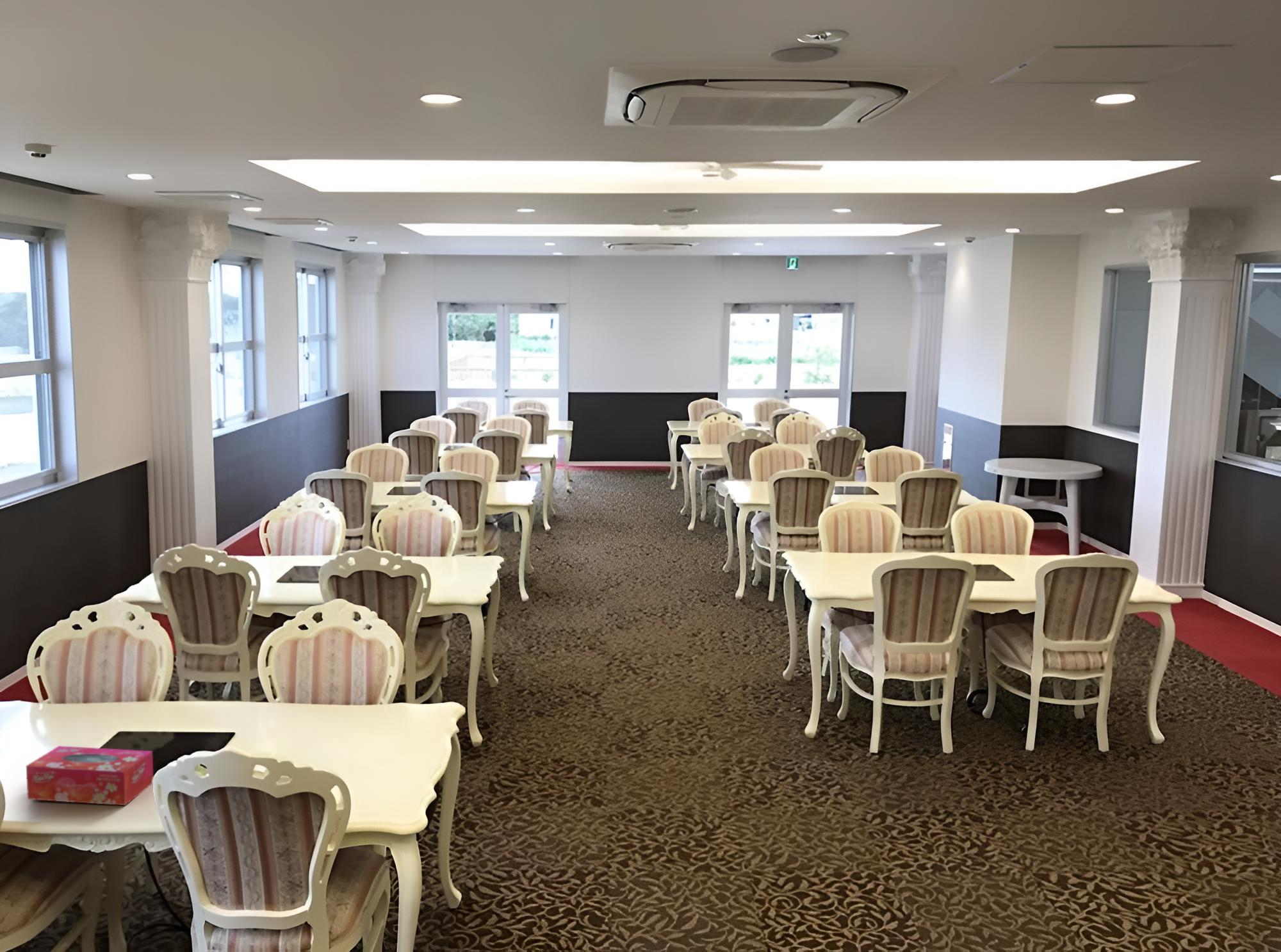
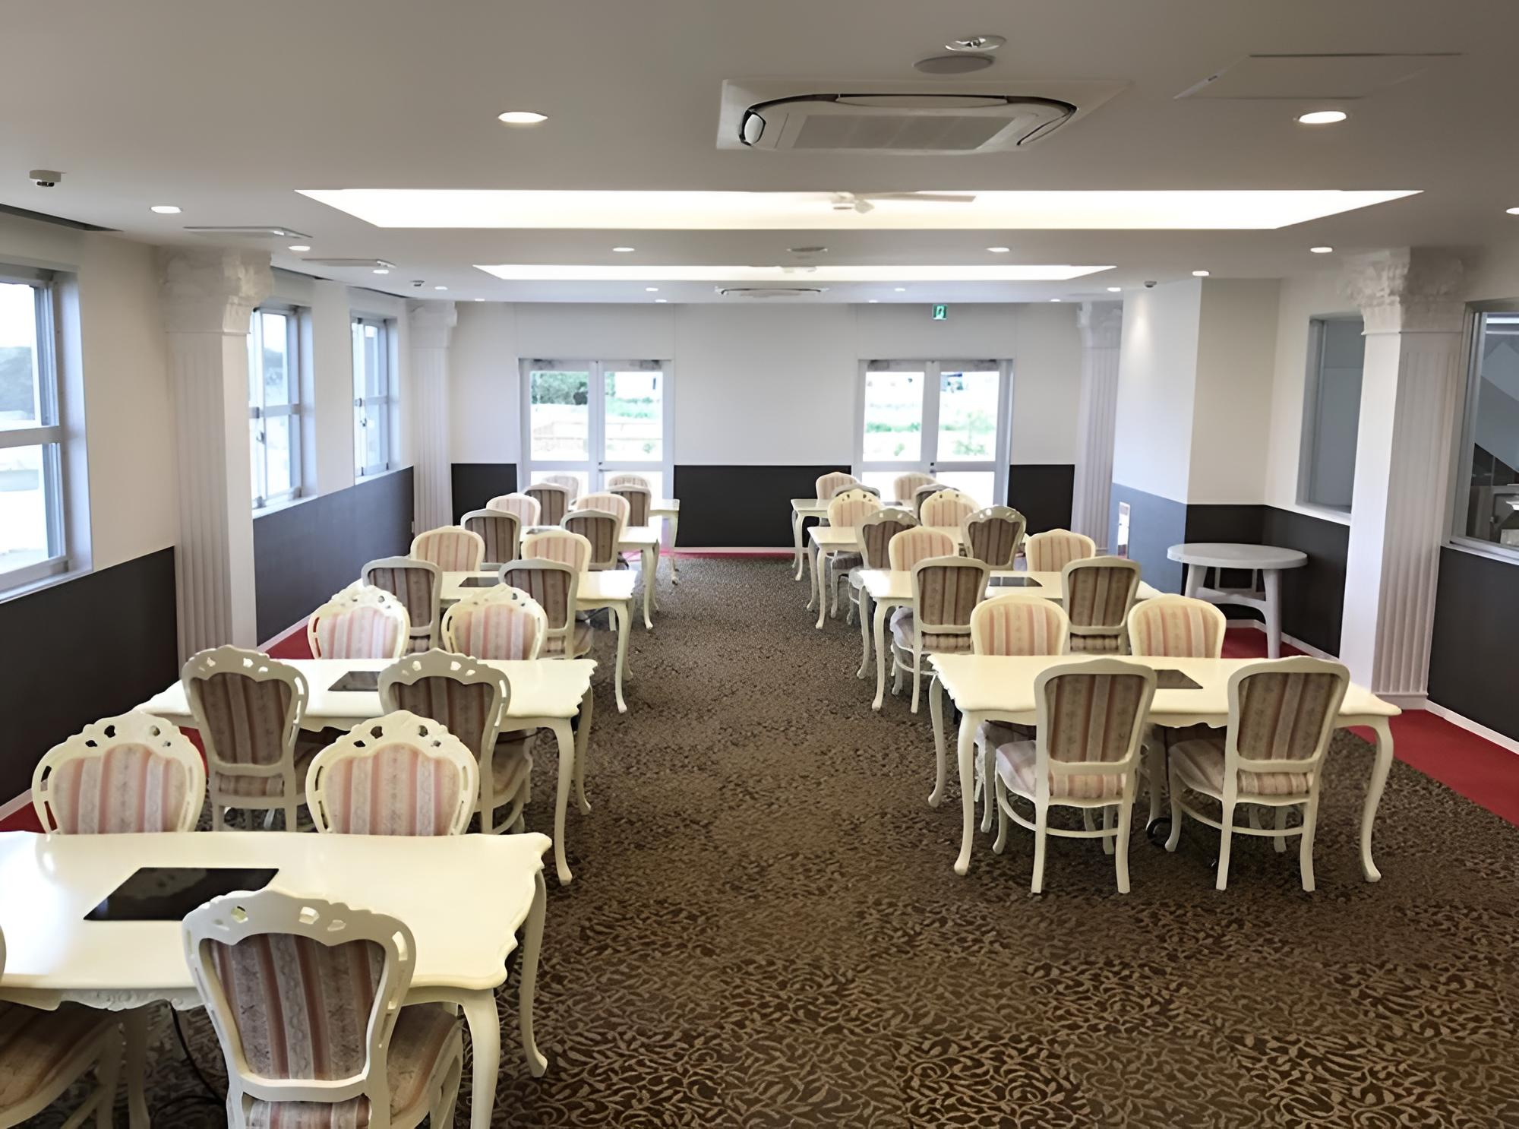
- tissue box (91, 775)
